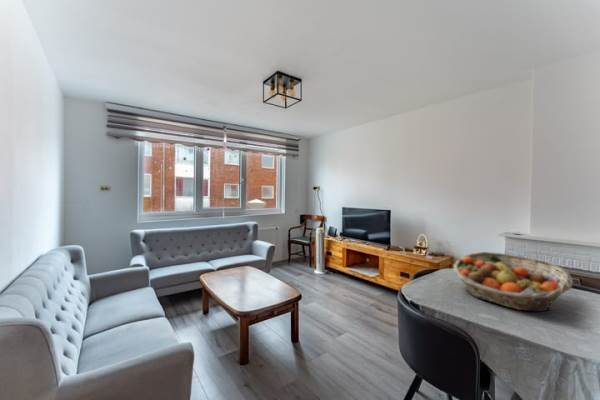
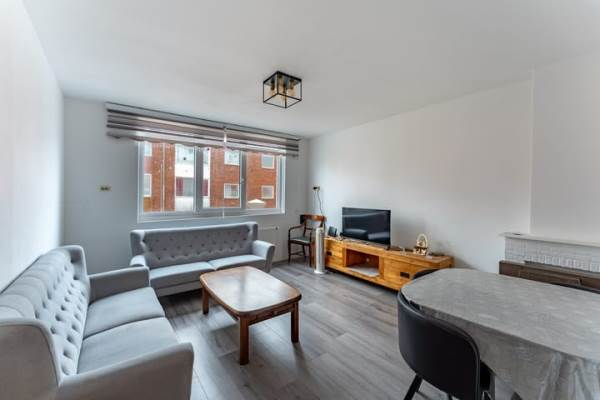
- fruit basket (505, 278)
